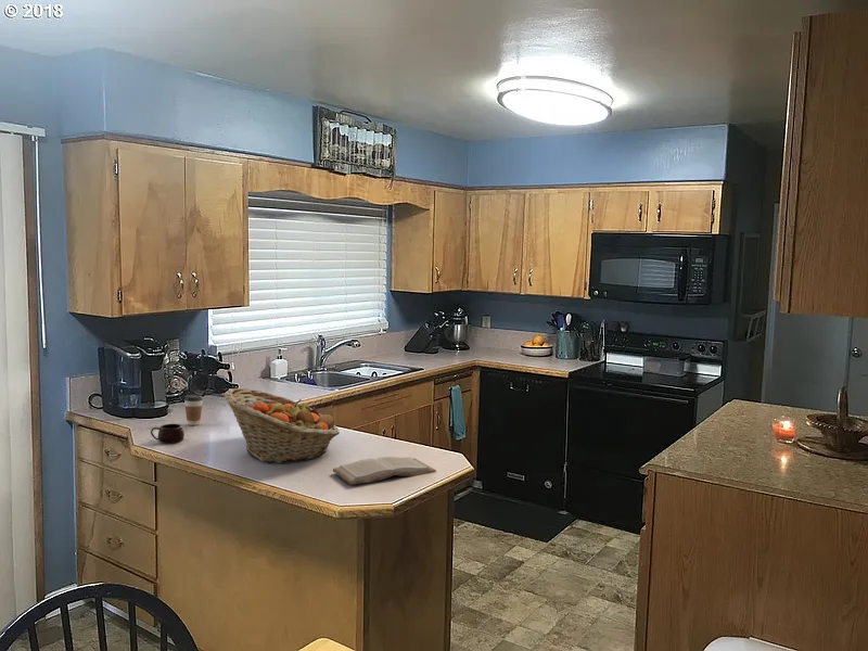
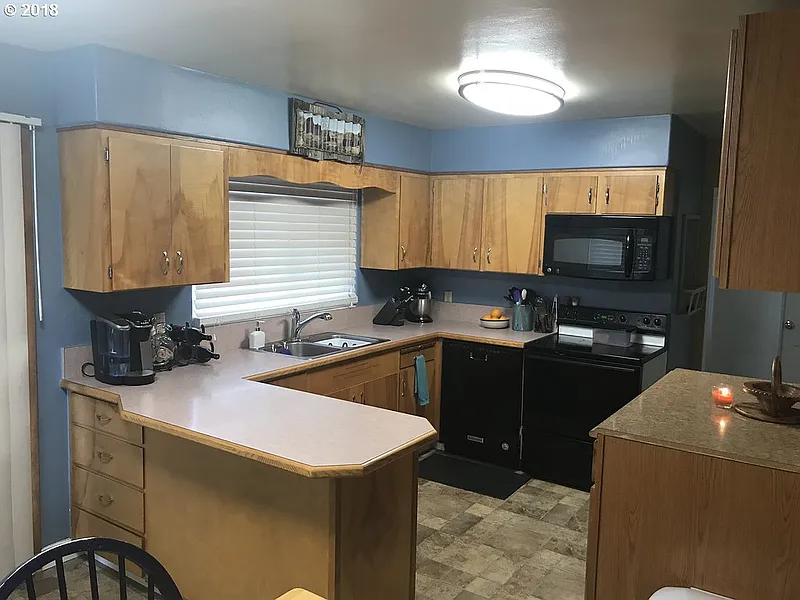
- fruit basket (281, 421)
- mug (167, 433)
- book (384, 468)
- coffee cup (193, 409)
